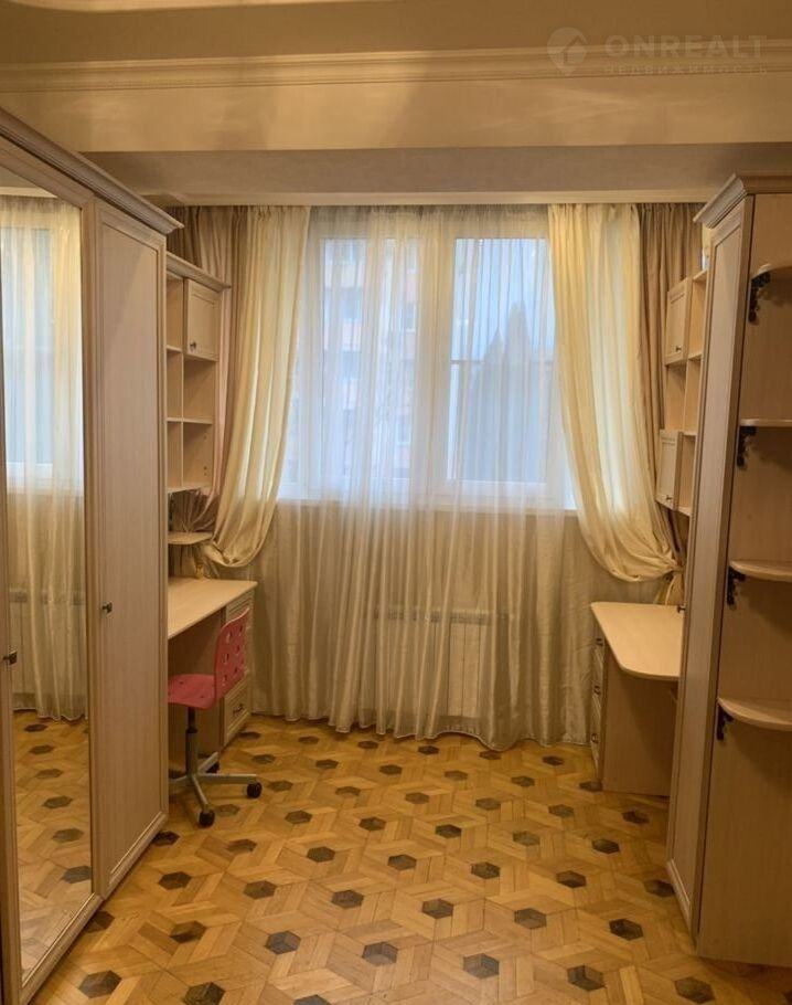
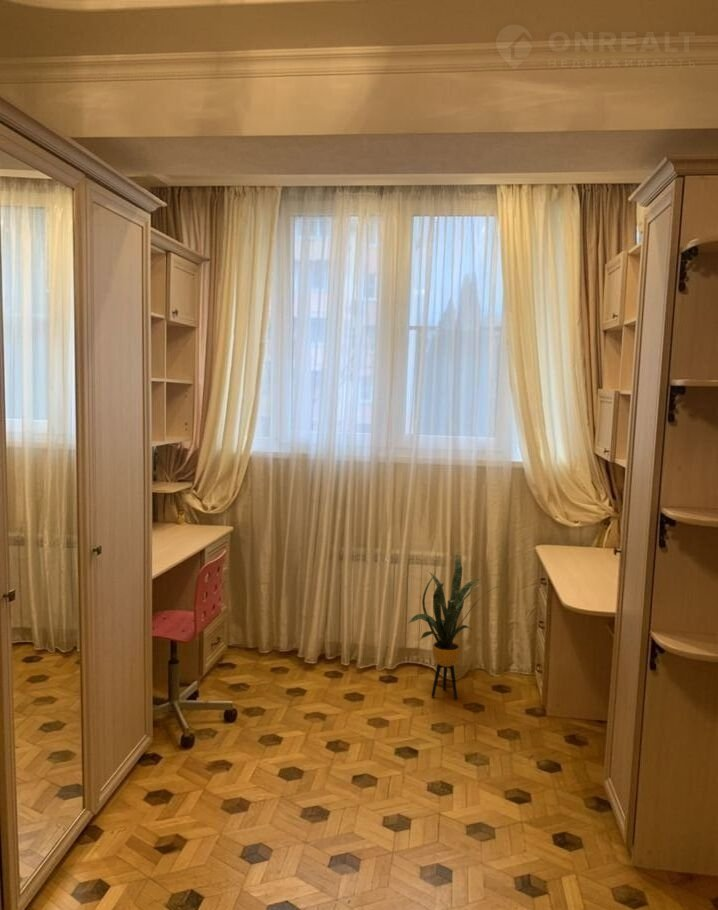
+ house plant (453, 630)
